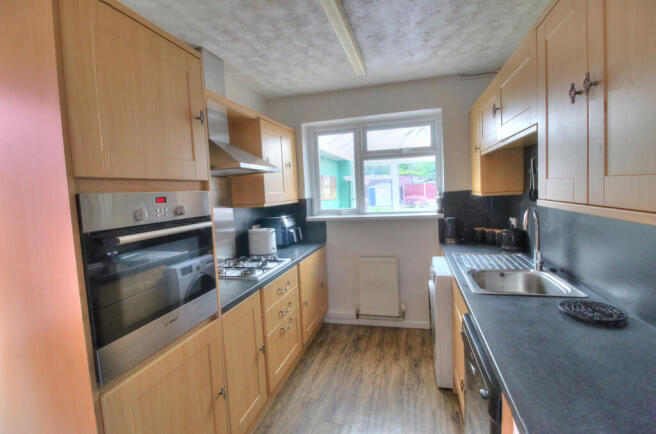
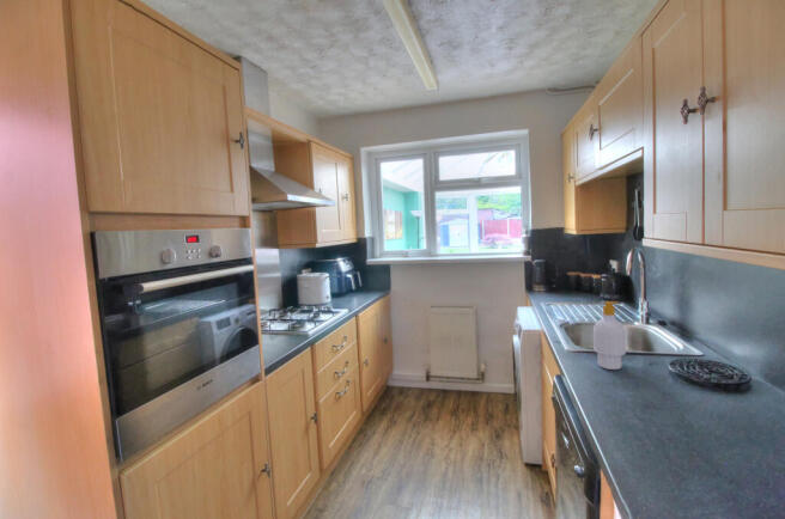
+ soap bottle (609, 334)
